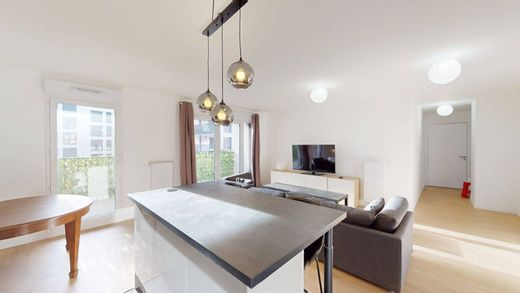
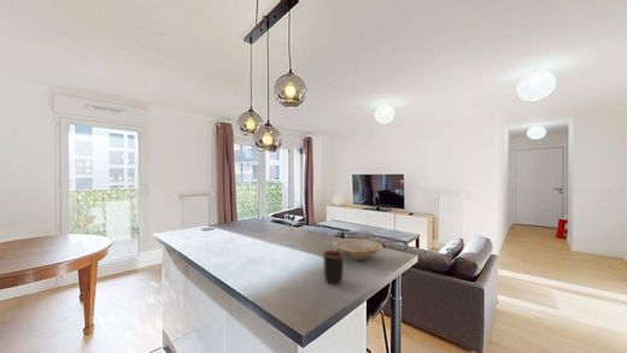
+ bowl (357, 251)
+ mug (332, 265)
